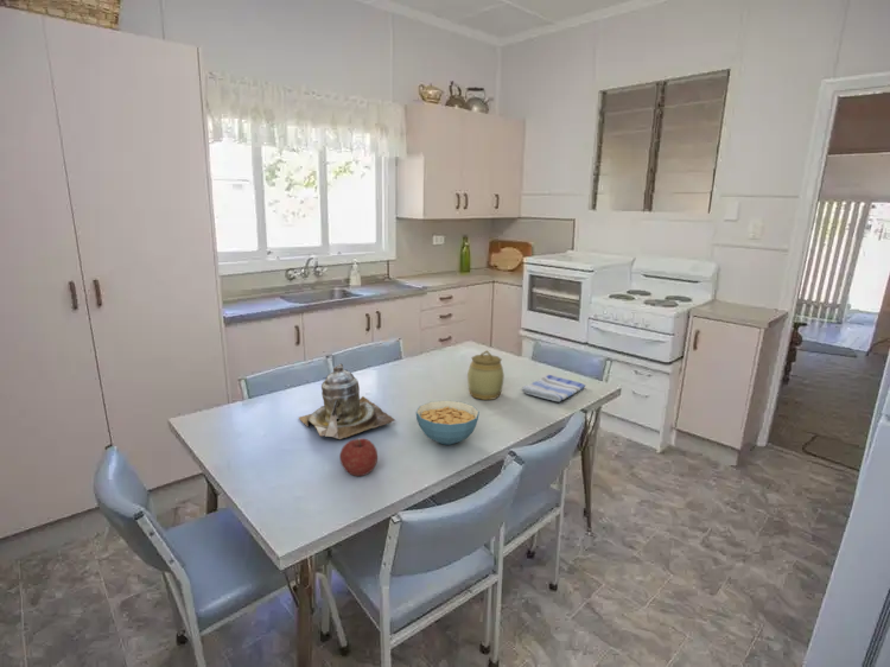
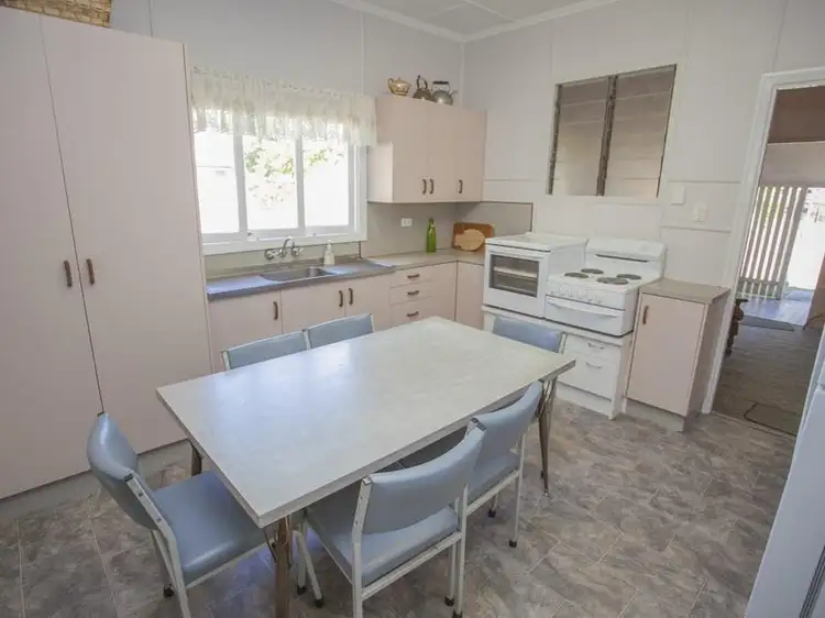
- jar (485, 373)
- teapot (345, 392)
- dish towel (553, 387)
- fruit (358, 453)
- cereal bowl (446, 426)
